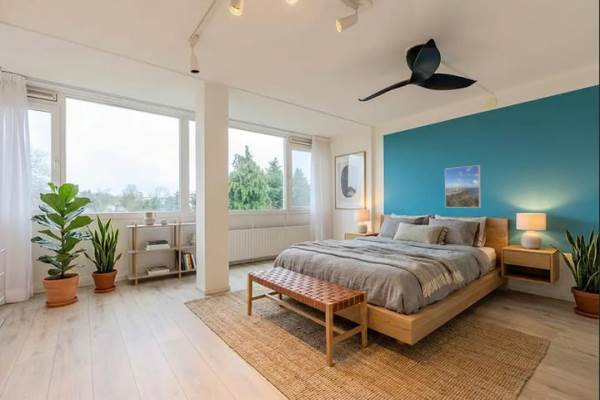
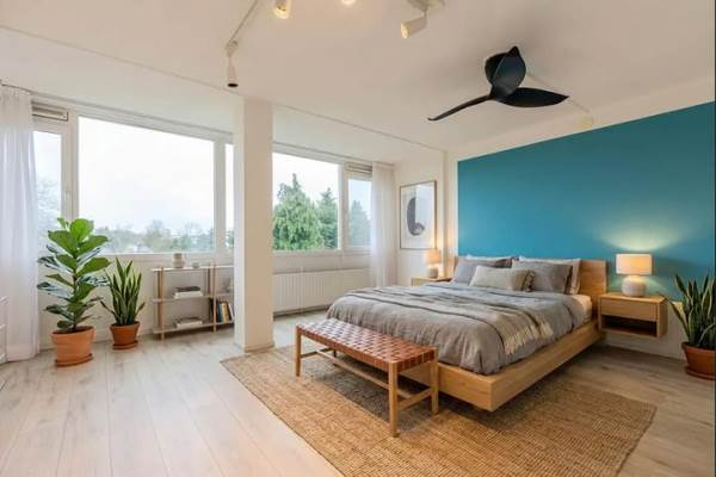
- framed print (462, 187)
